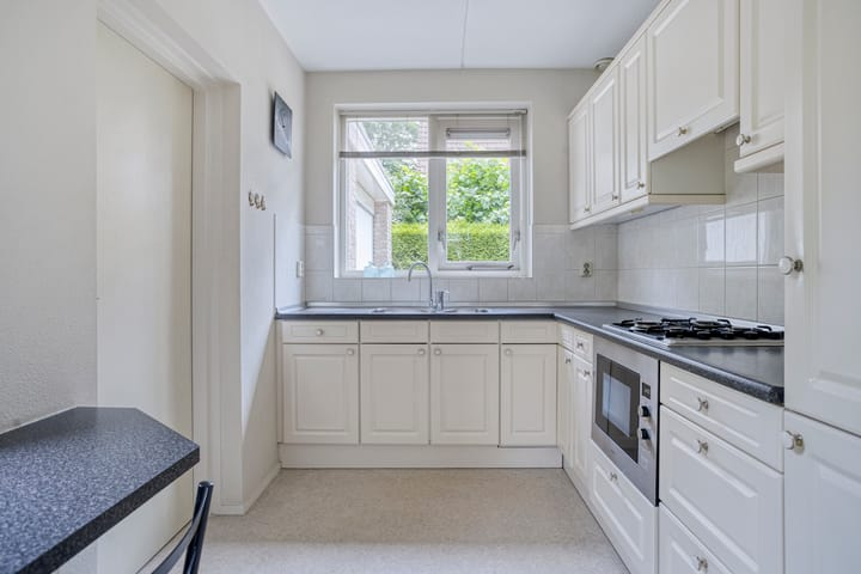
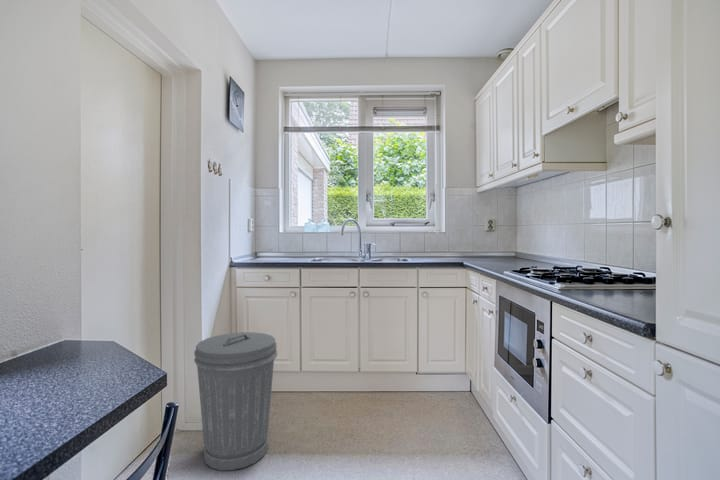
+ trash can (237, 393)
